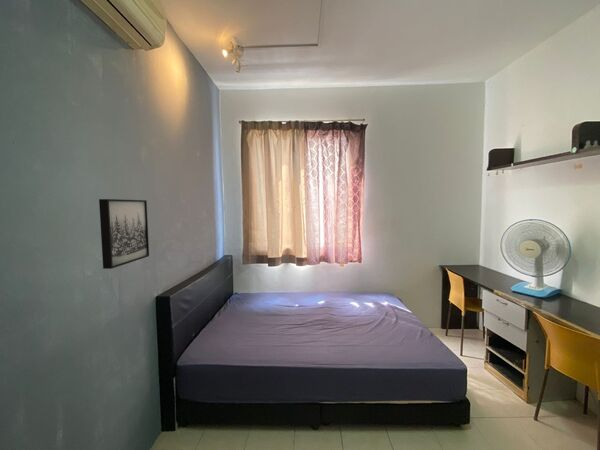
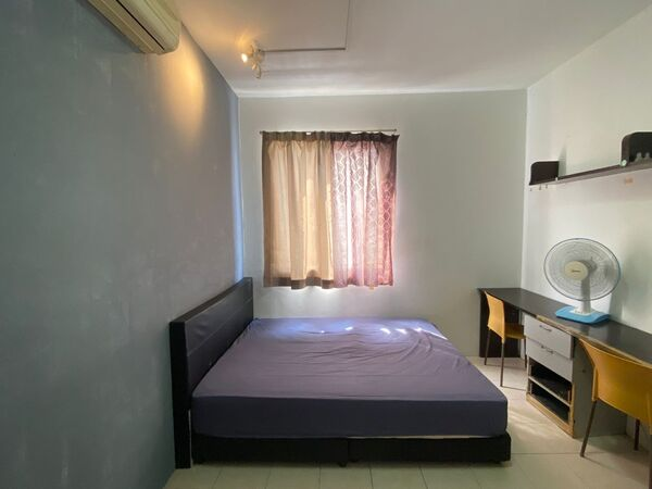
- wall art (127, 231)
